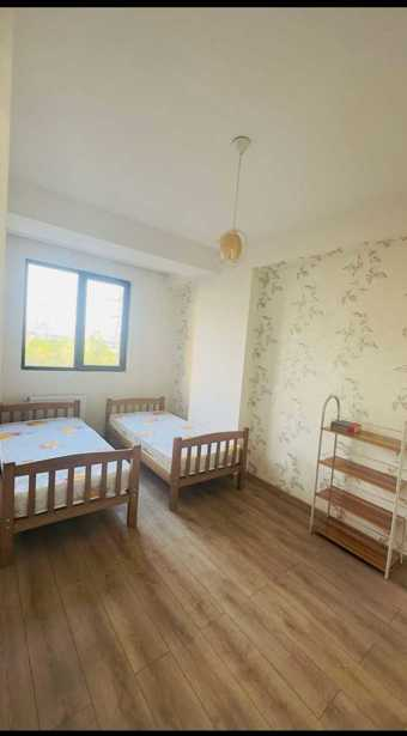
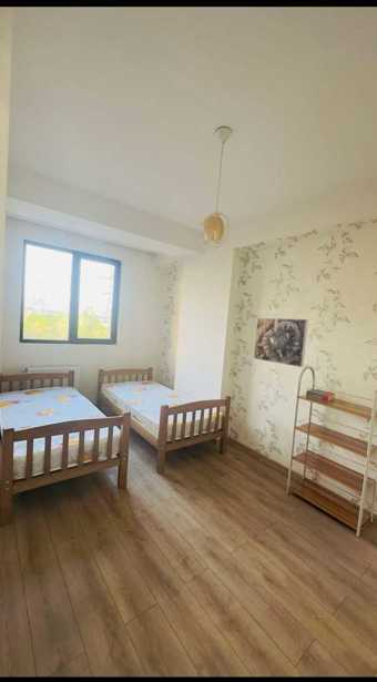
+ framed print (278, 340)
